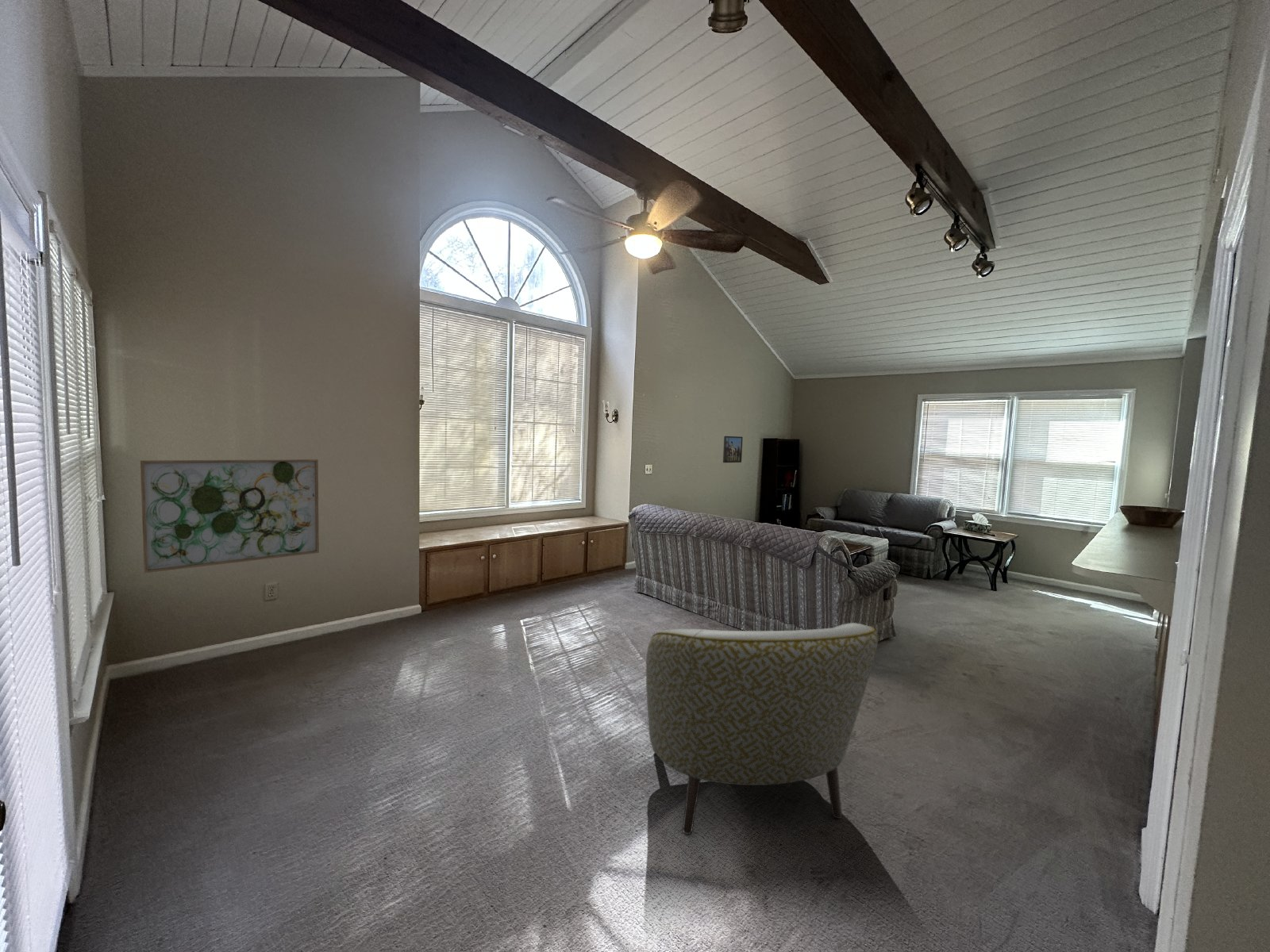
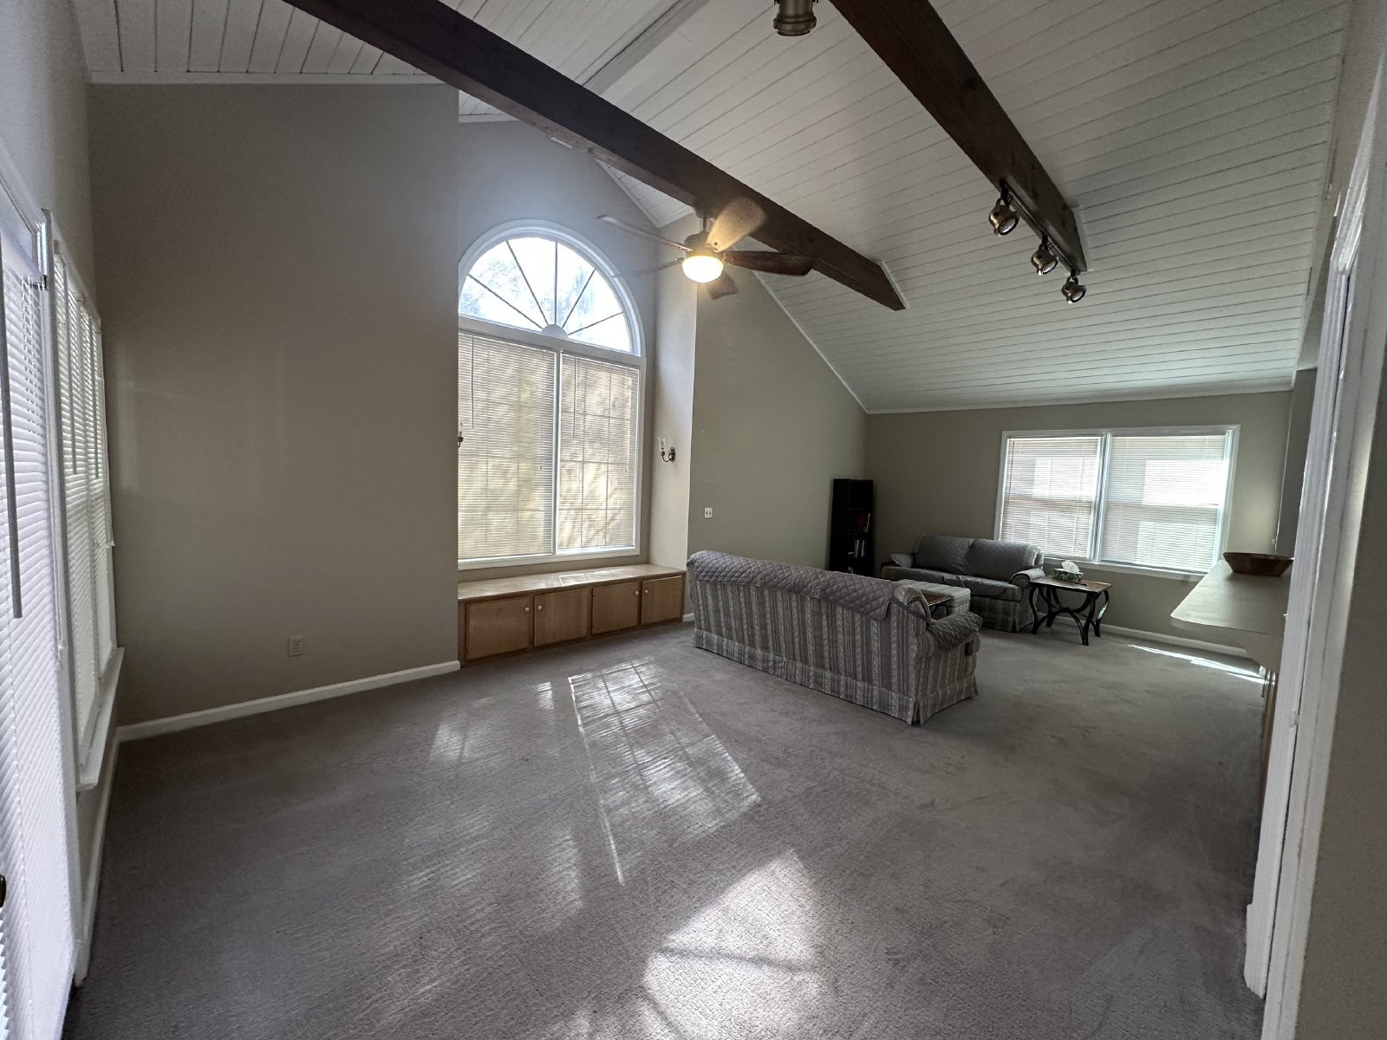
- armchair (749, 697)
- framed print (733, 449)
- wall art (238, 511)
